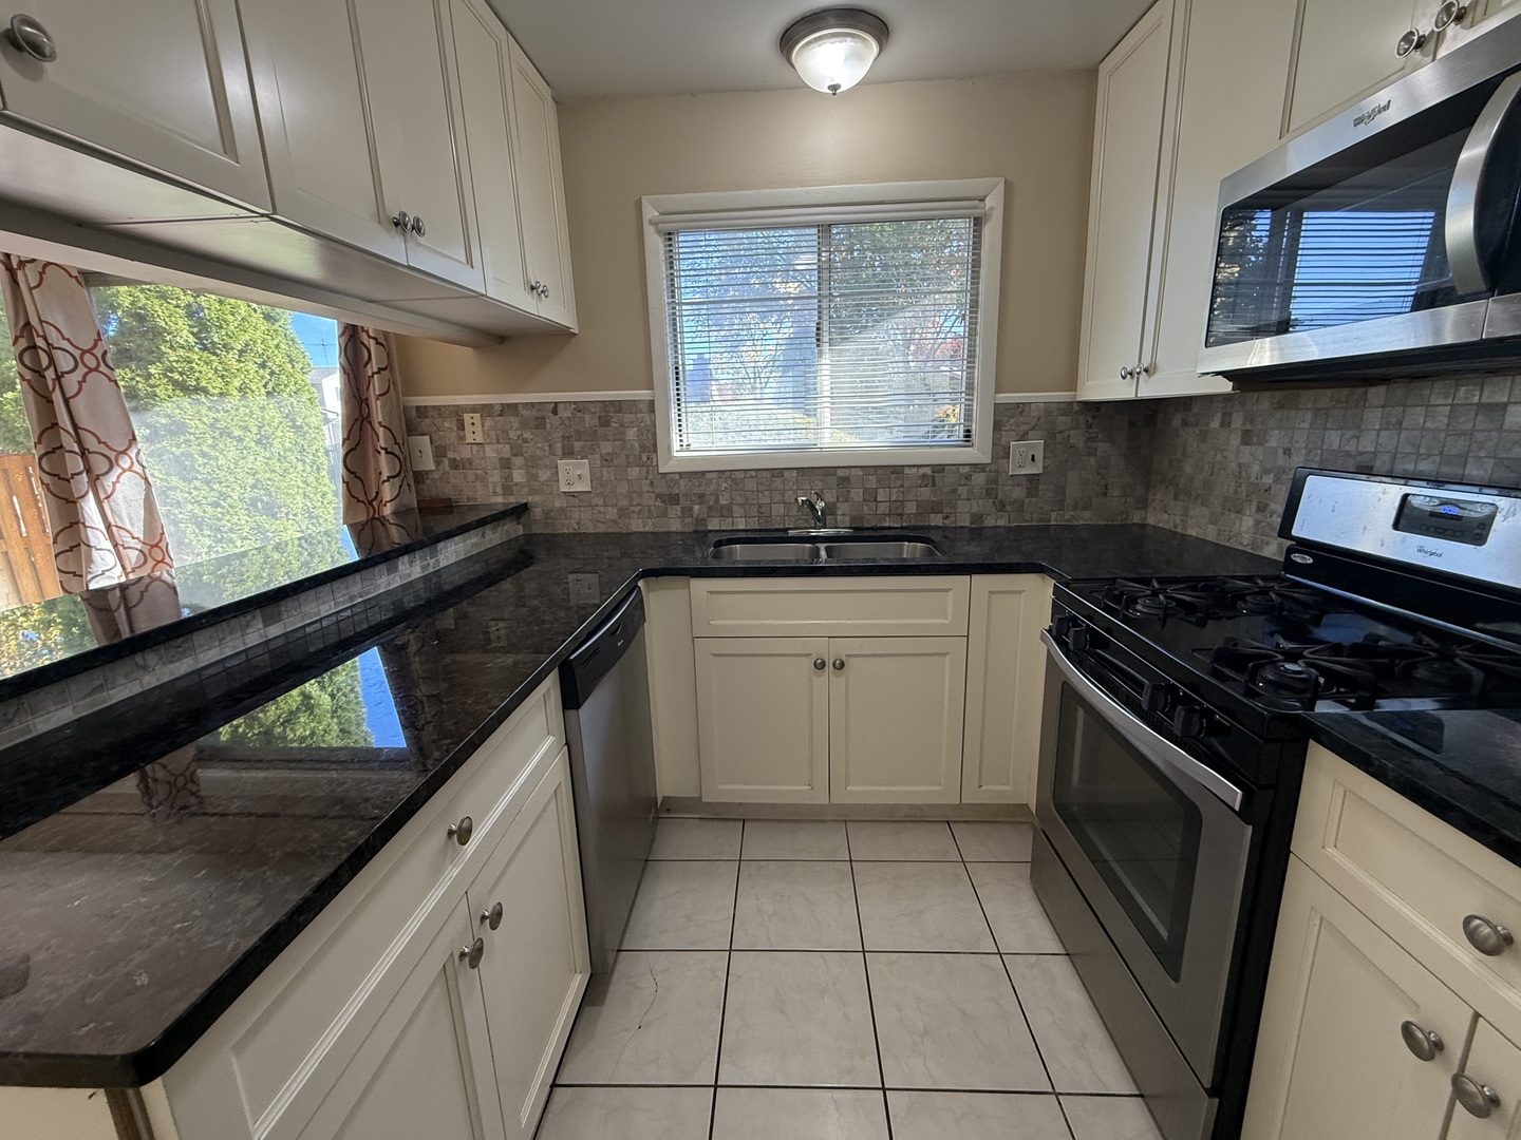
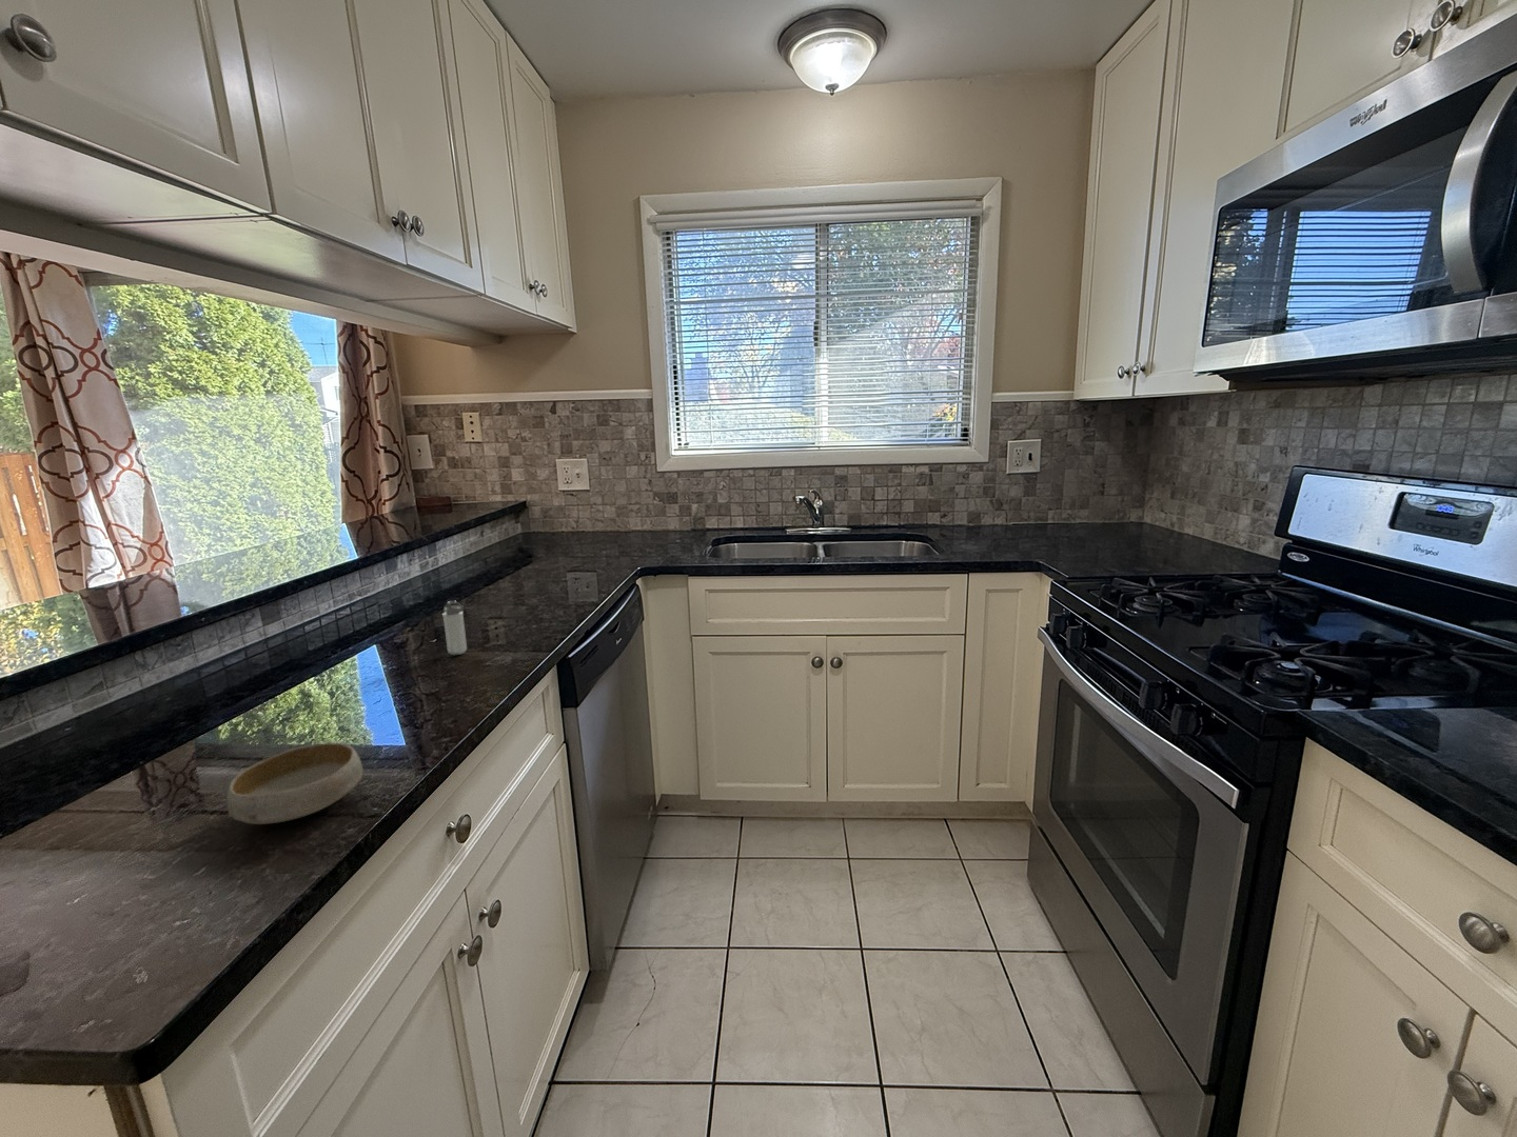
+ shaker (454, 627)
+ bowl (299, 786)
